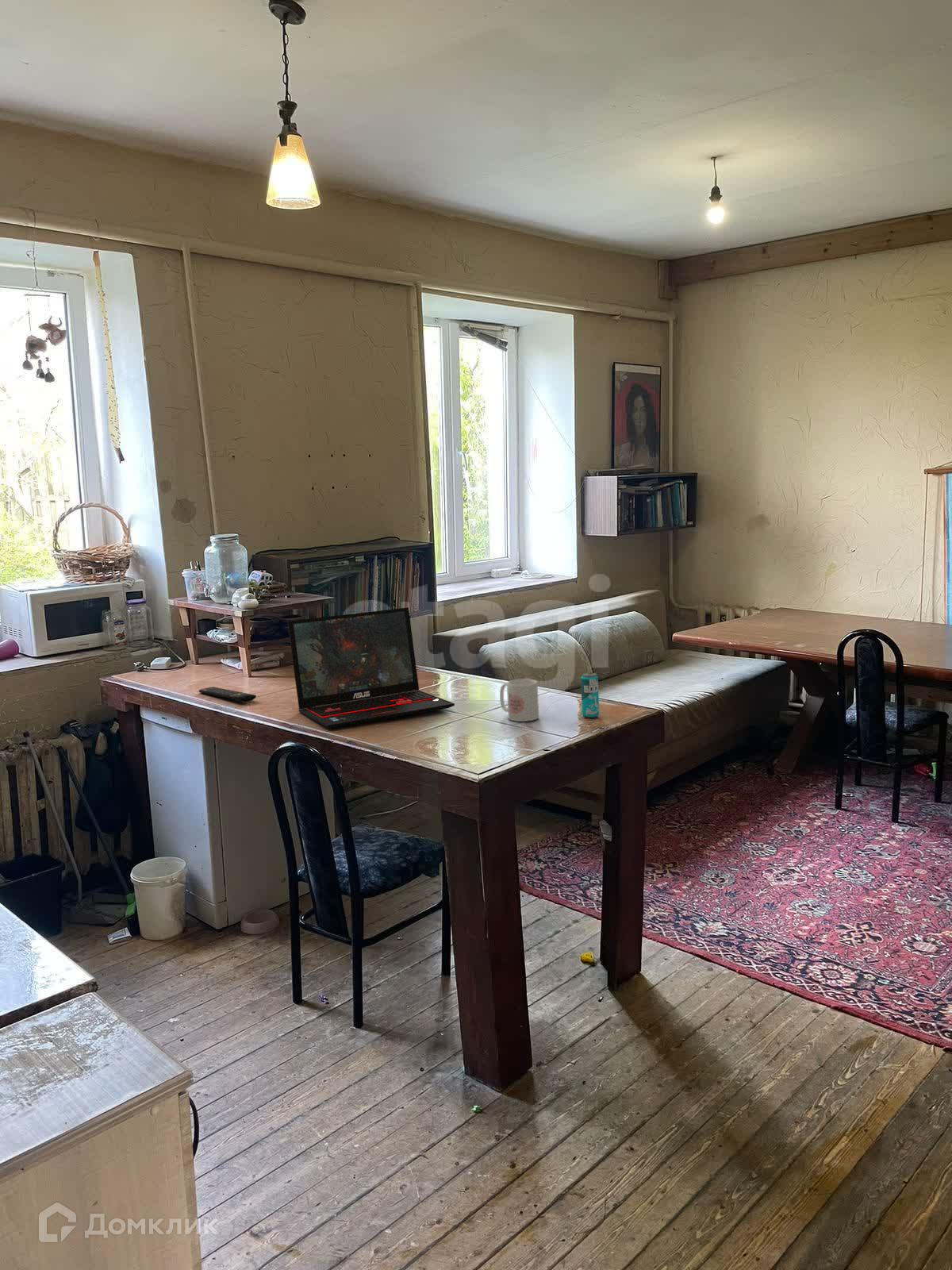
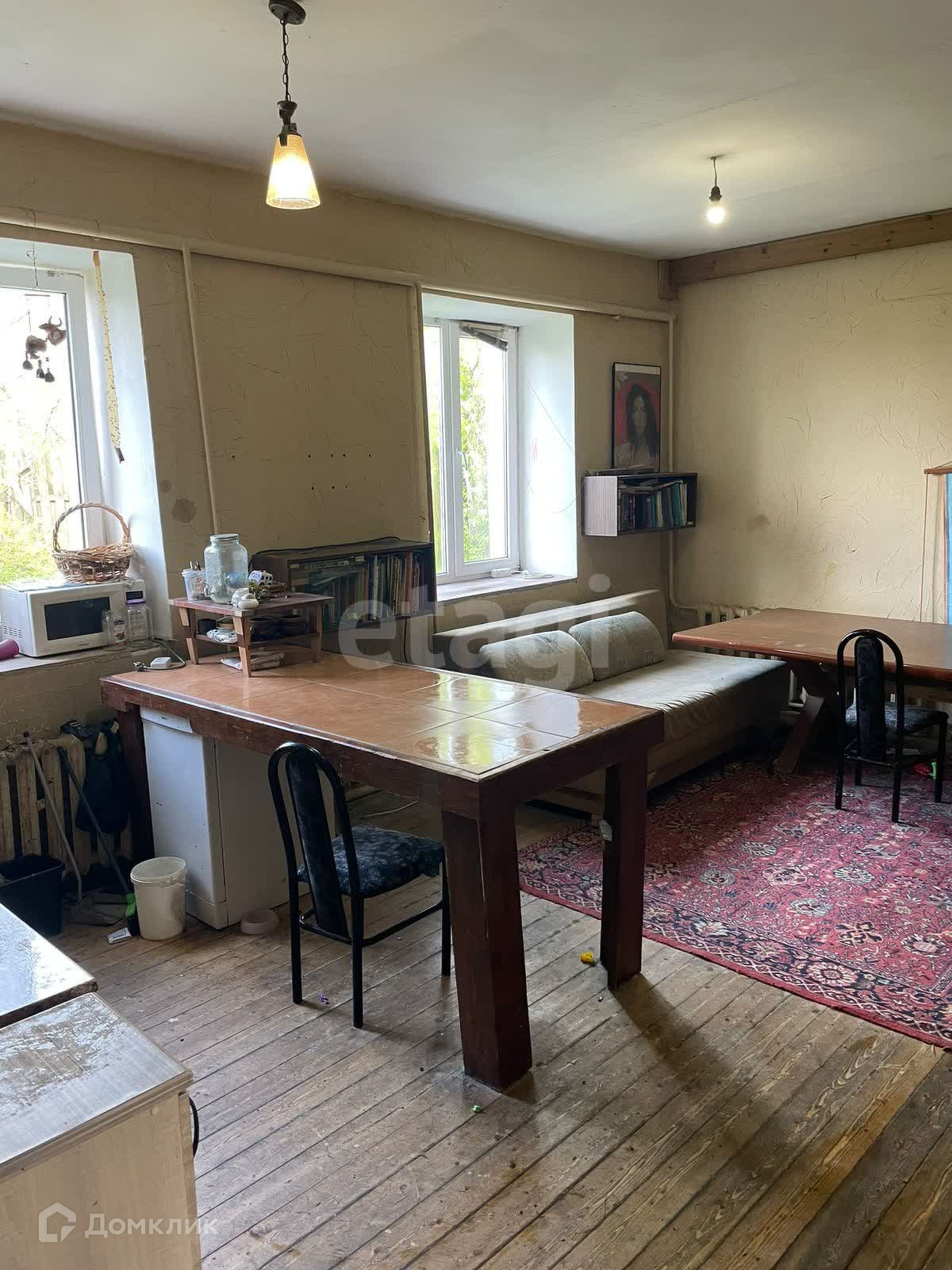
- laptop (370, 664)
- mug (517, 698)
- remote control (226, 695)
- beverage can (589, 695)
